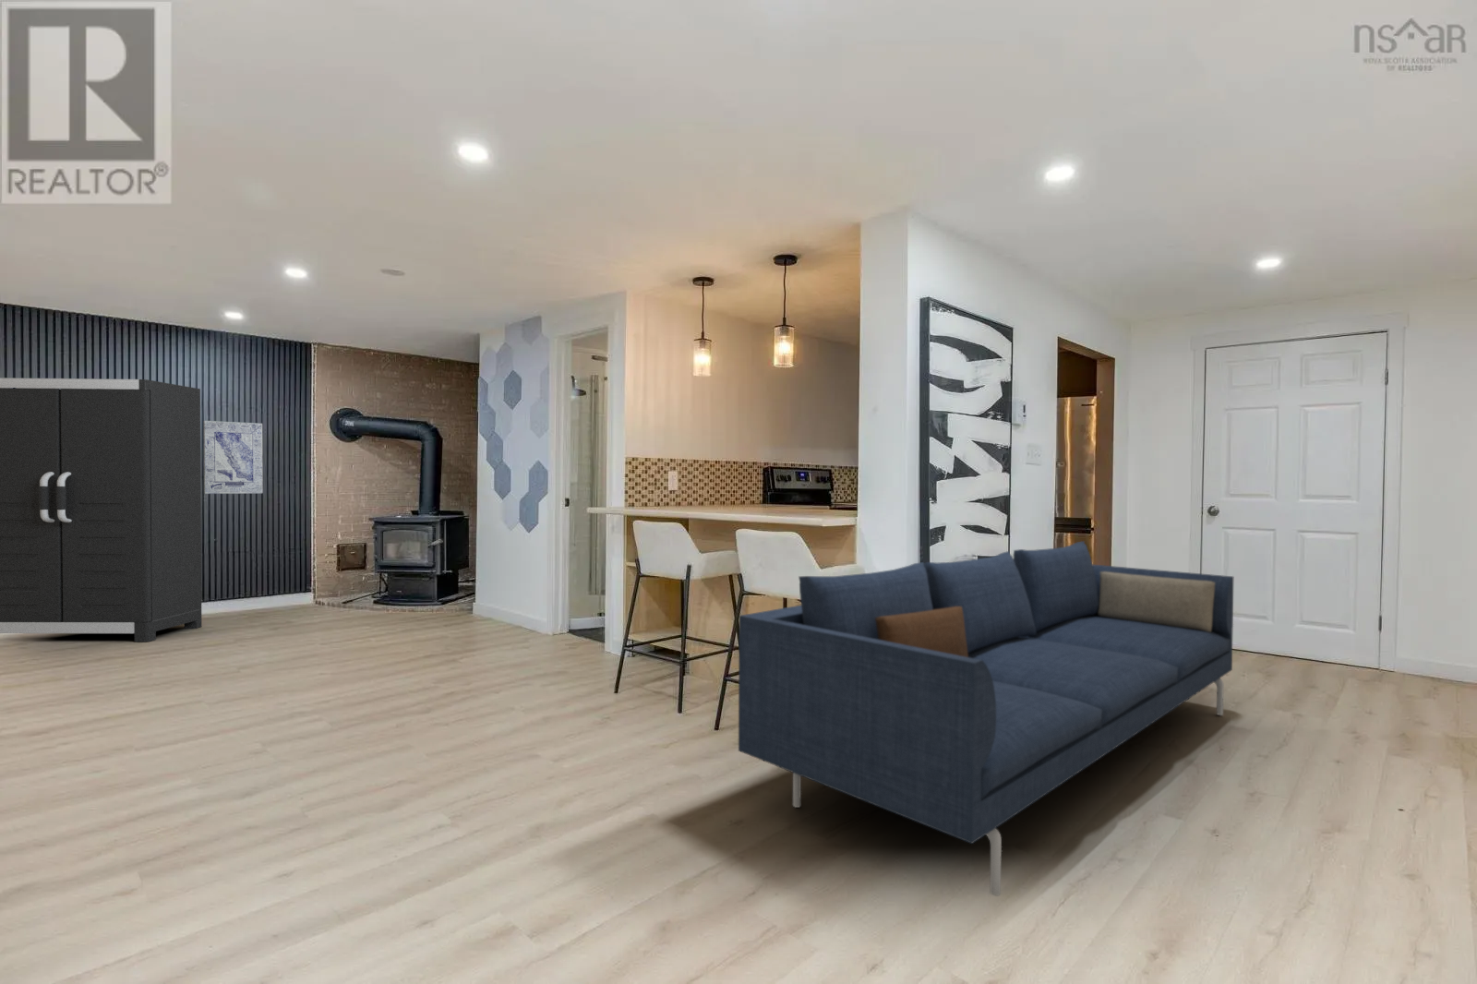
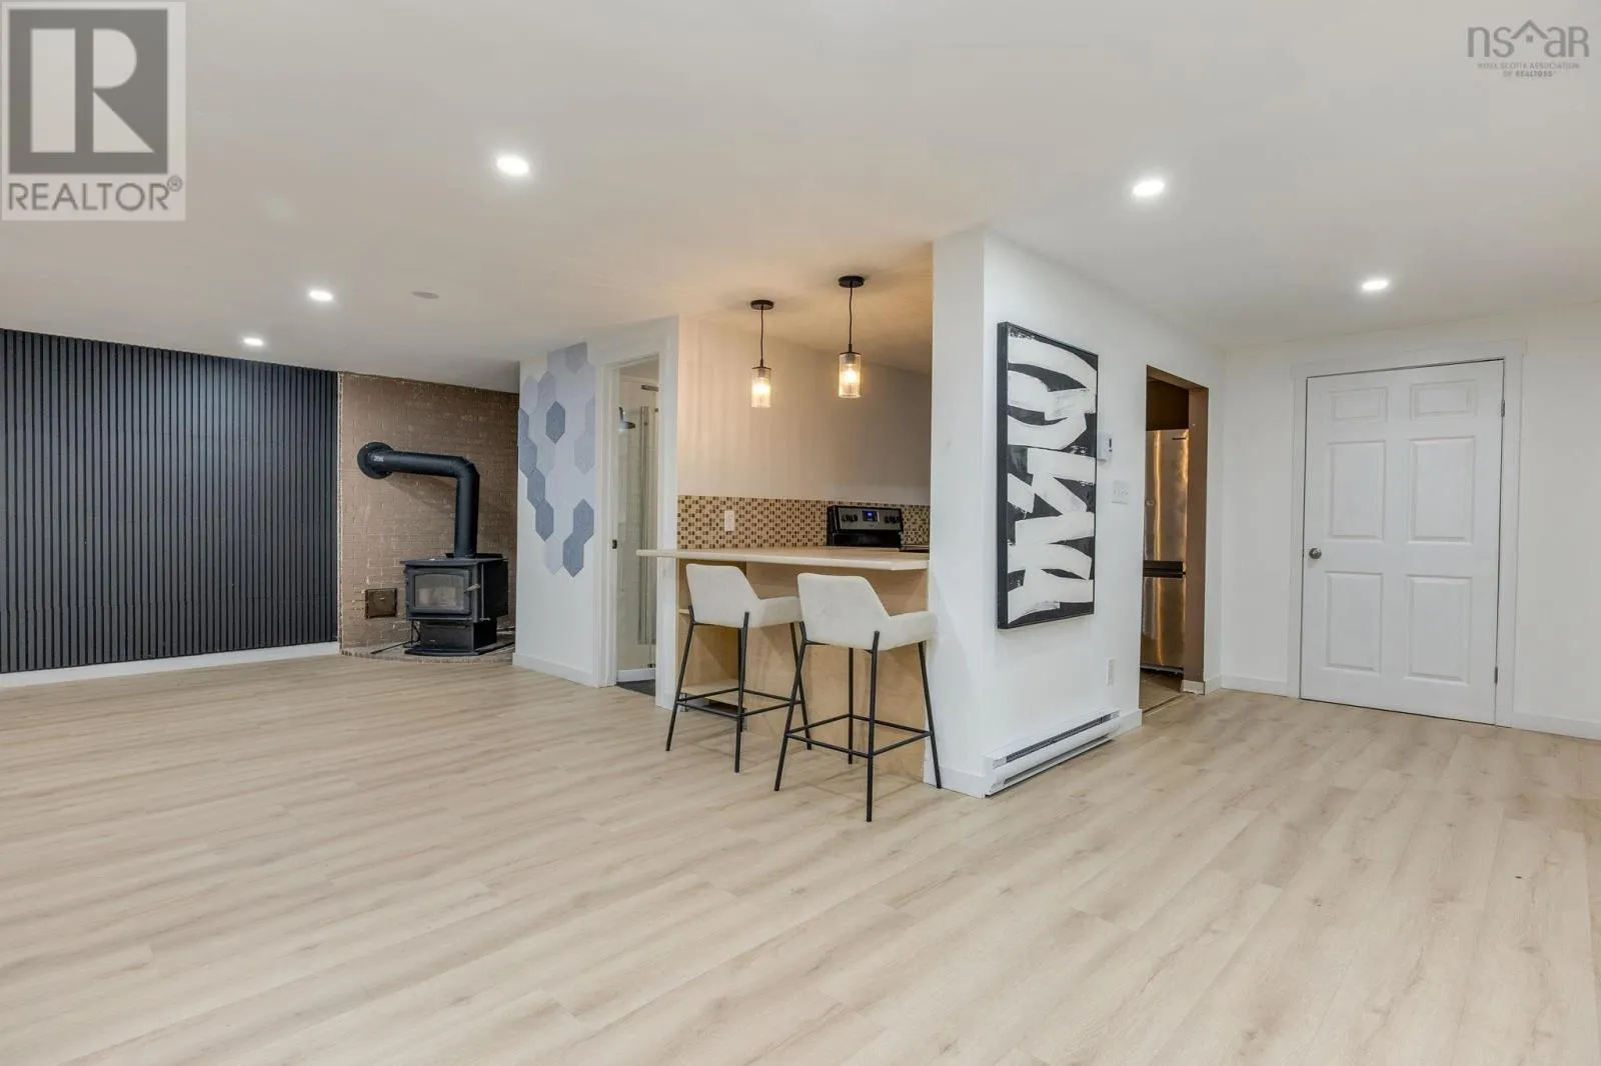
- wall art (234, 458)
- sofa (1033, 653)
- storage cabinet (93, 508)
